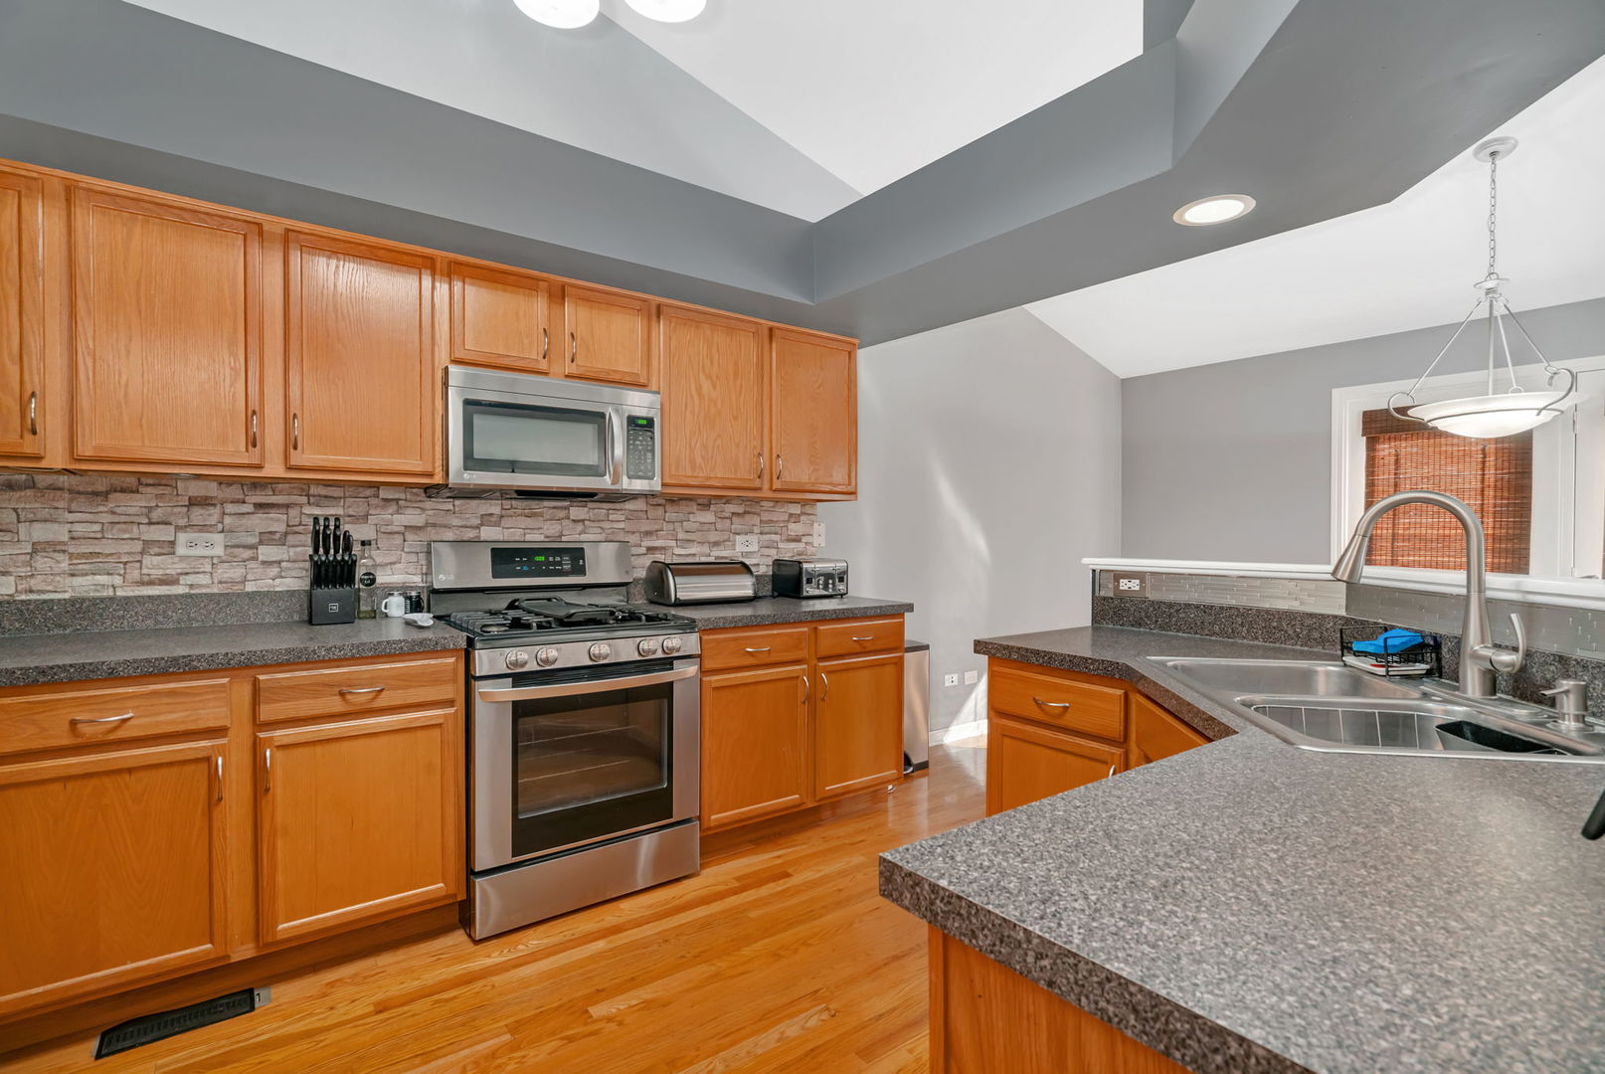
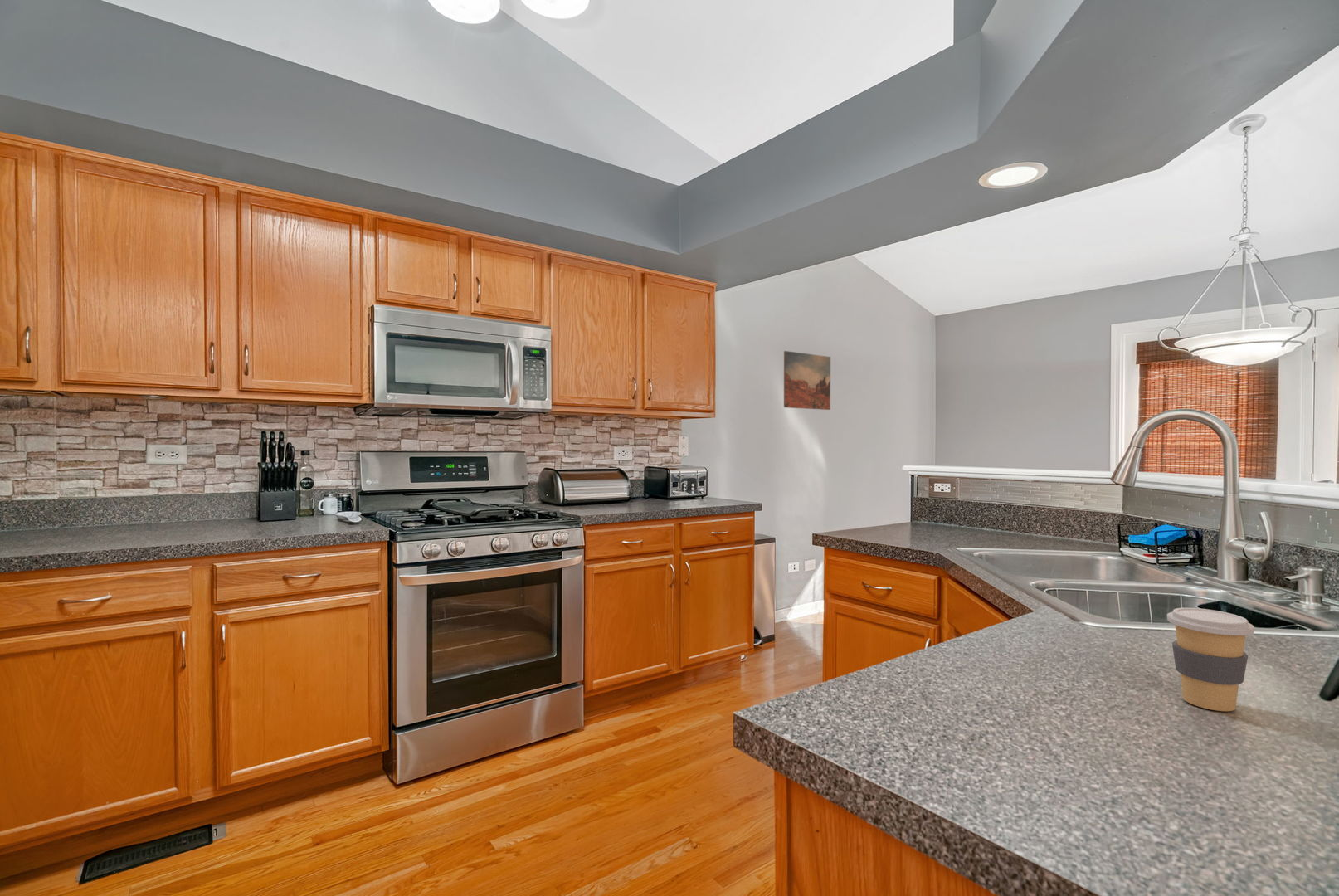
+ coffee cup (1209, 659)
+ wall art (807, 381)
